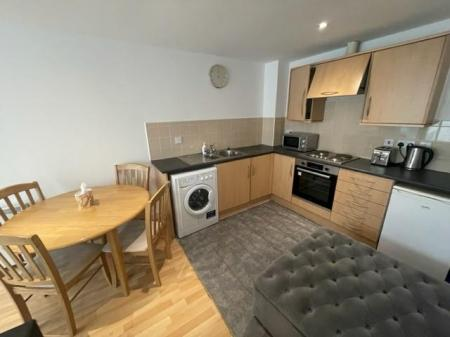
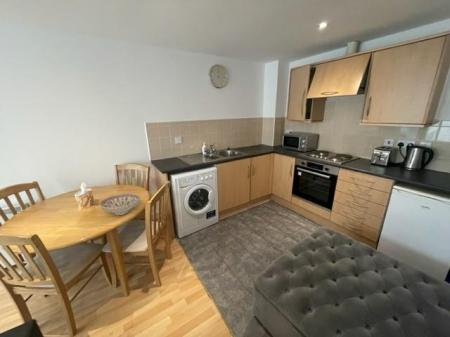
+ decorative bowl (121, 205)
